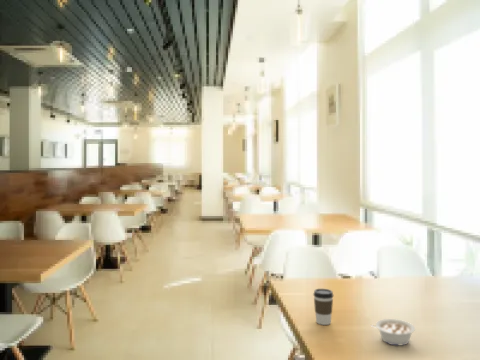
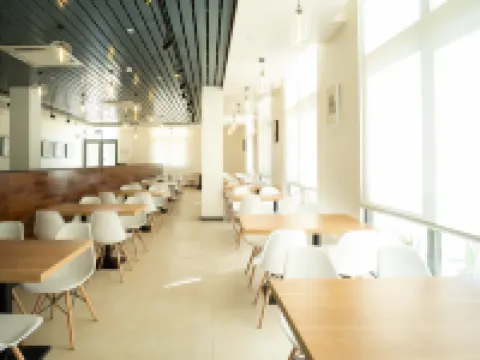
- legume (394, 332)
- coffee cup (323, 306)
